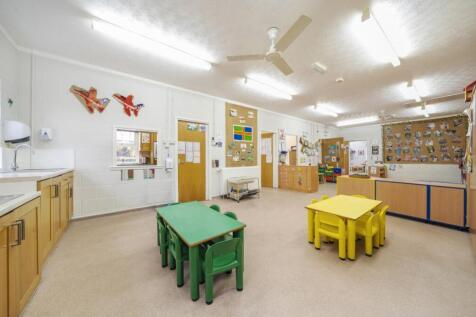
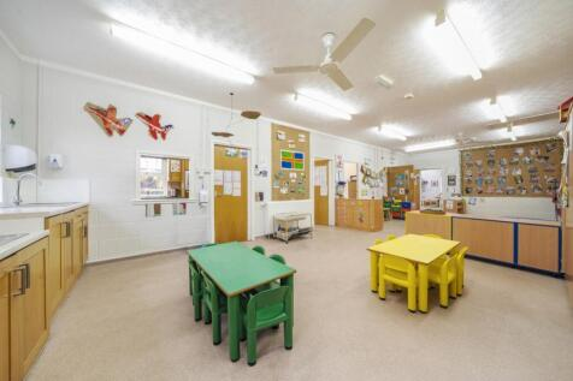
+ ceiling mobile (235, 123)
